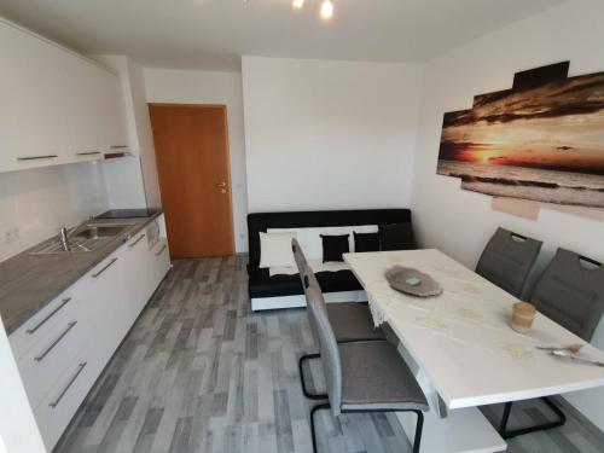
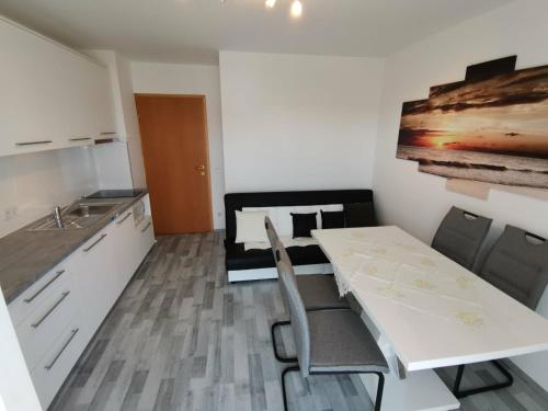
- coffee cup (522, 316)
- decorative bowl (412, 279)
- spoon (575, 352)
